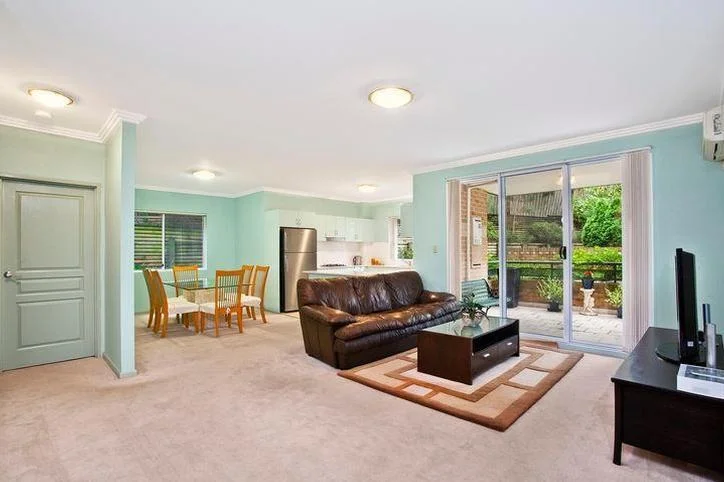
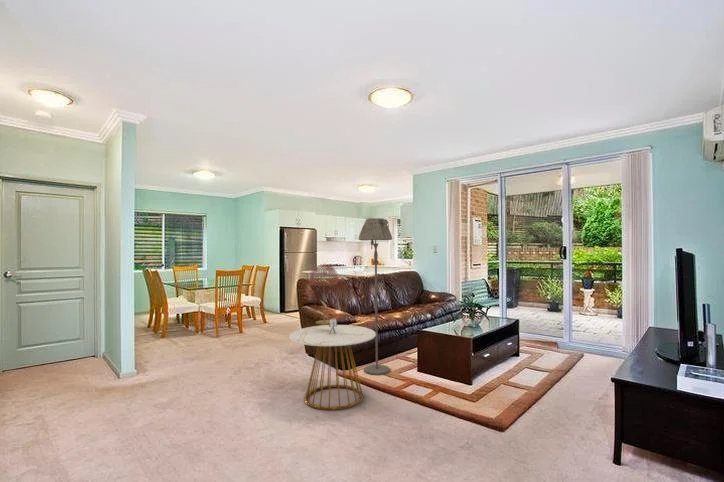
+ table lamp (324, 301)
+ floor lamp (376, 294)
+ side table (335, 358)
